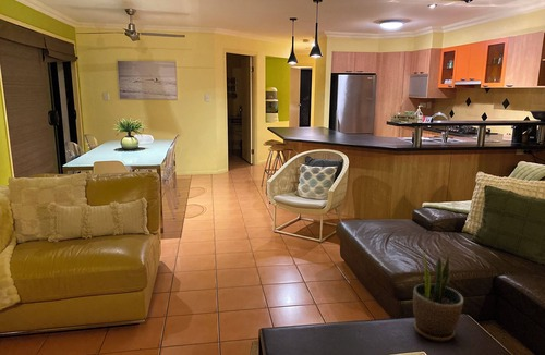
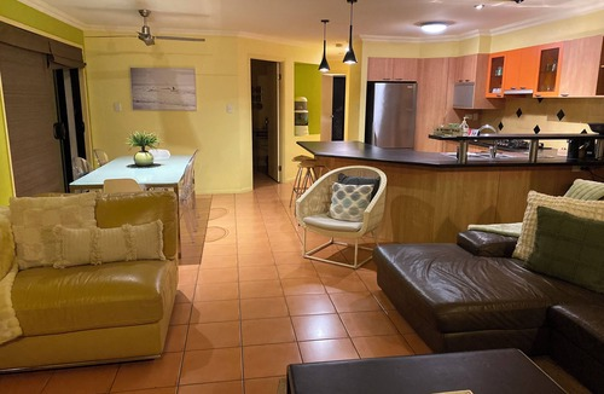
- potted plant (438, 292)
